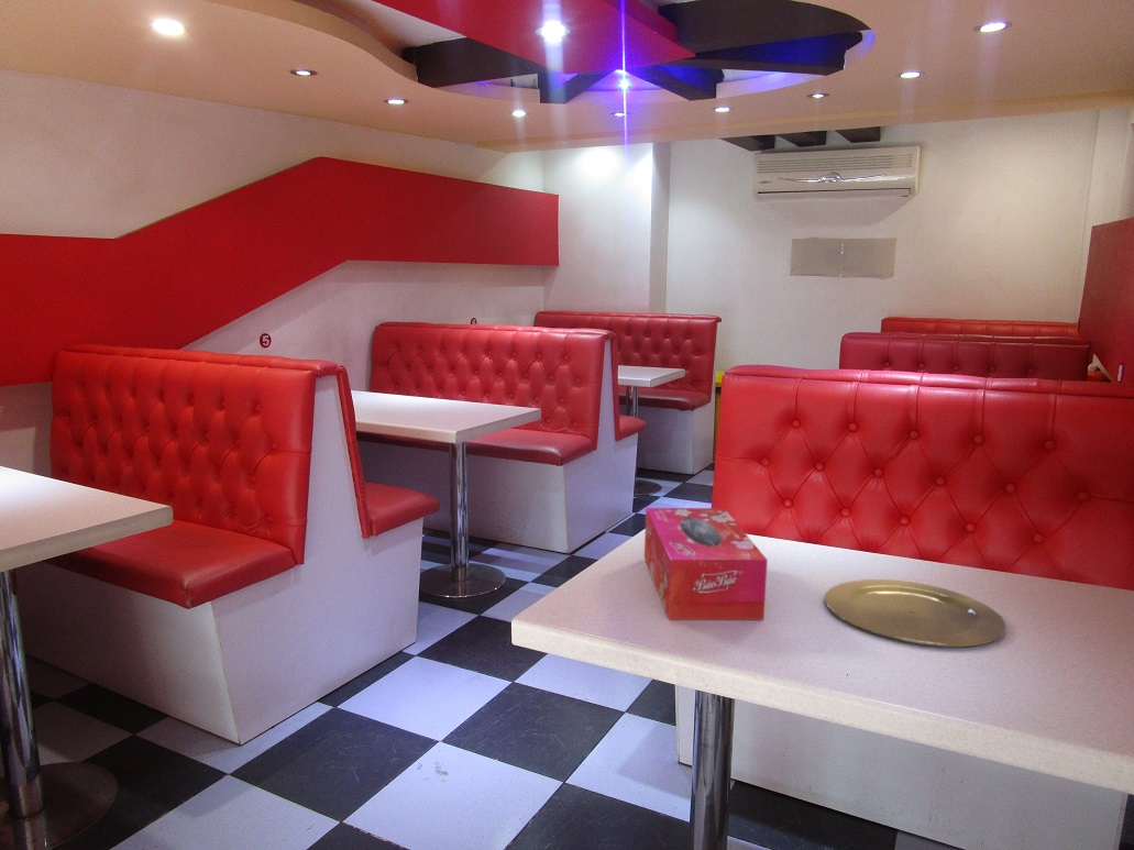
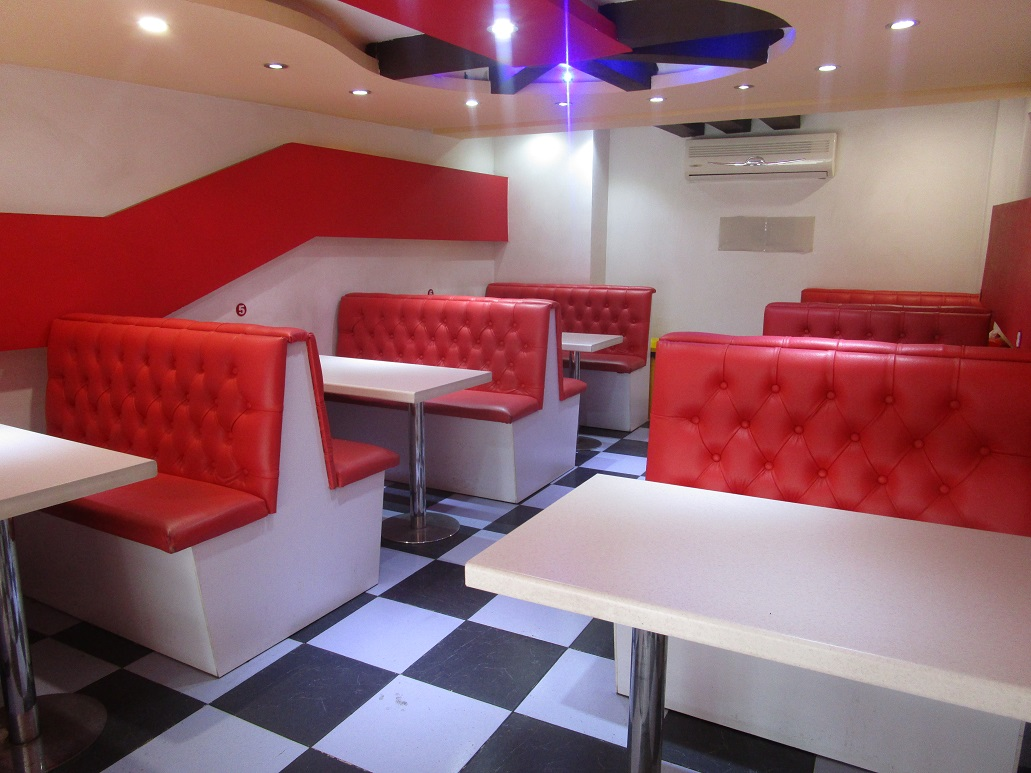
- plate (911, 610)
- tissue box (698, 558)
